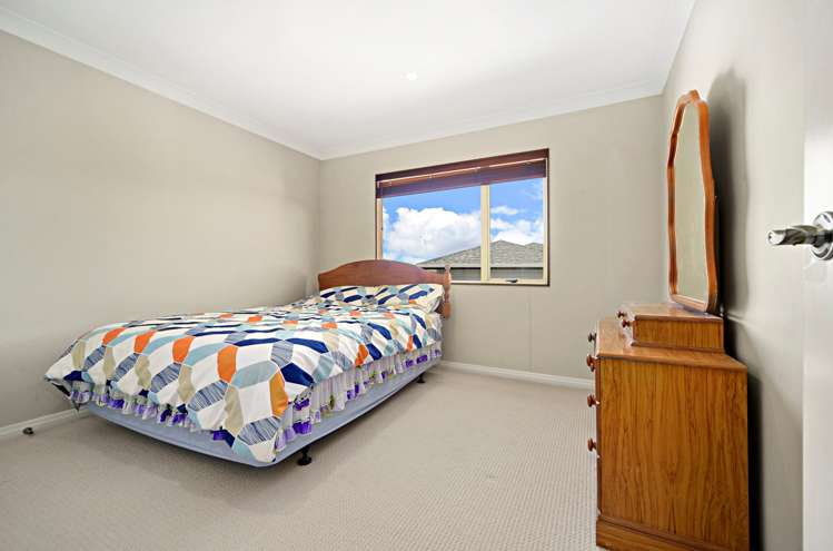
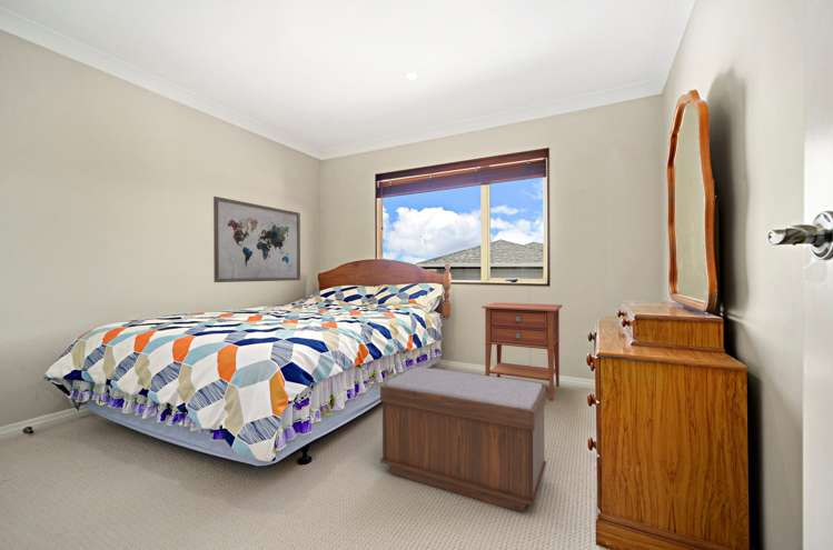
+ wall art (261, 243)
+ nightstand (523, 346)
+ bench (463, 427)
